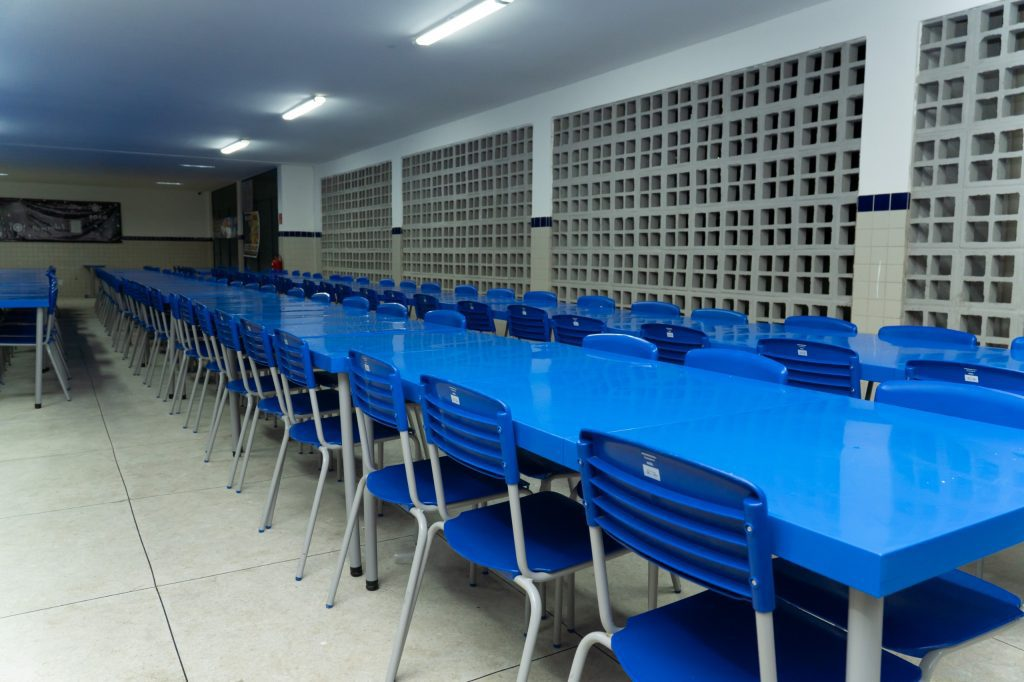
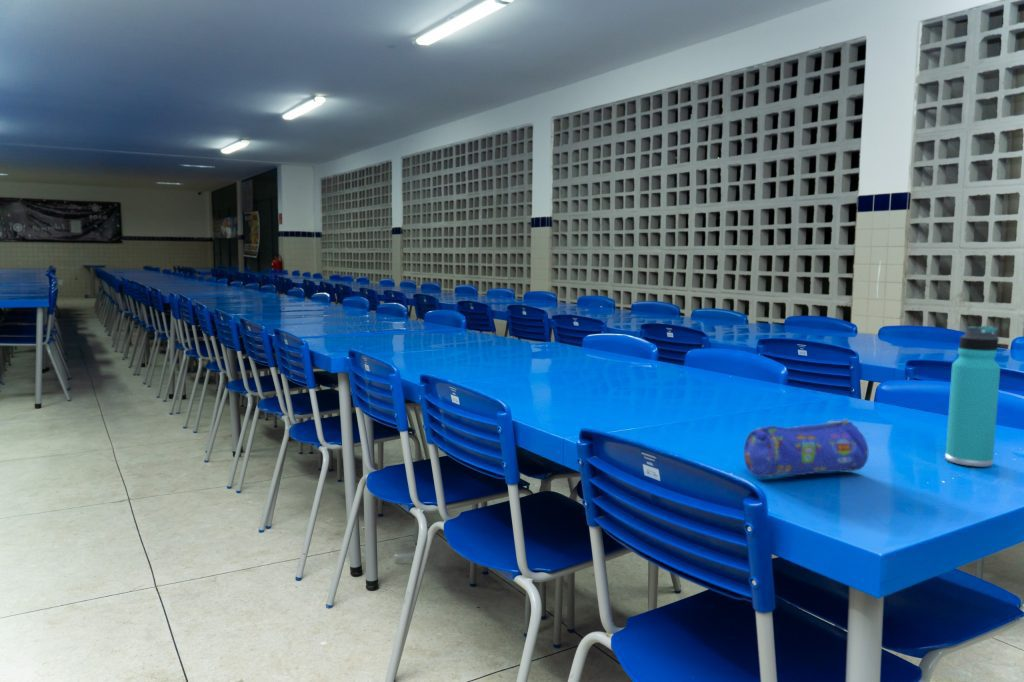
+ thermos bottle (973, 394)
+ pencil case (806, 447)
